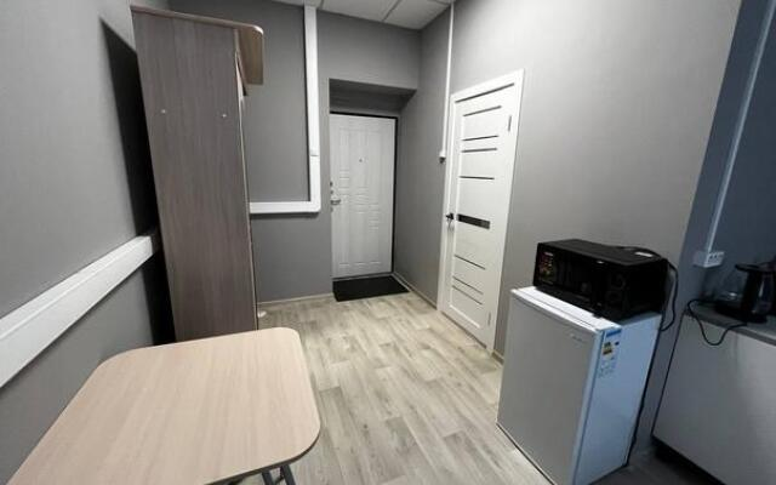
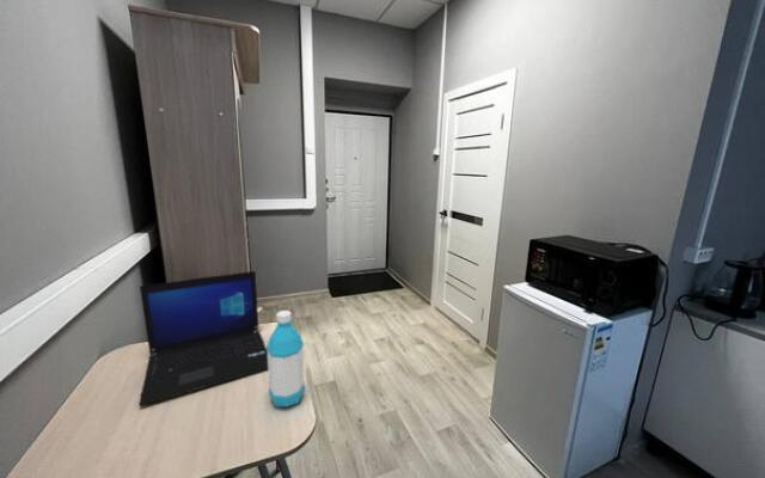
+ water bottle (286, 357)
+ laptop (207, 326)
